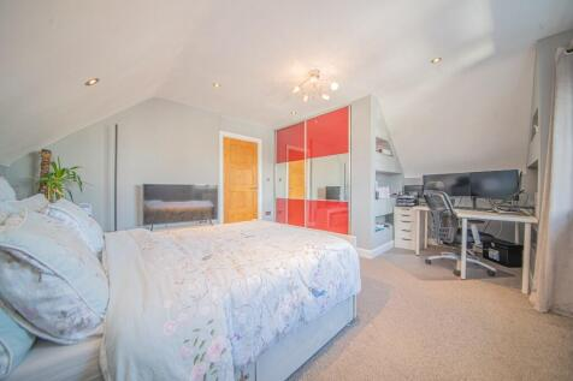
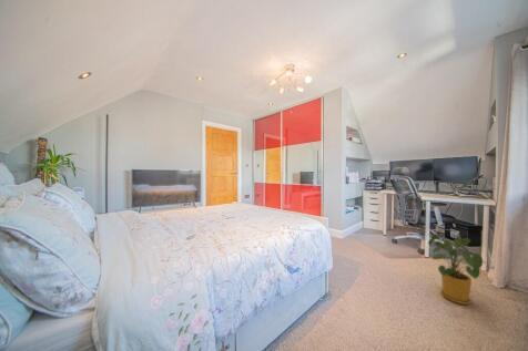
+ house plant (453, 267)
